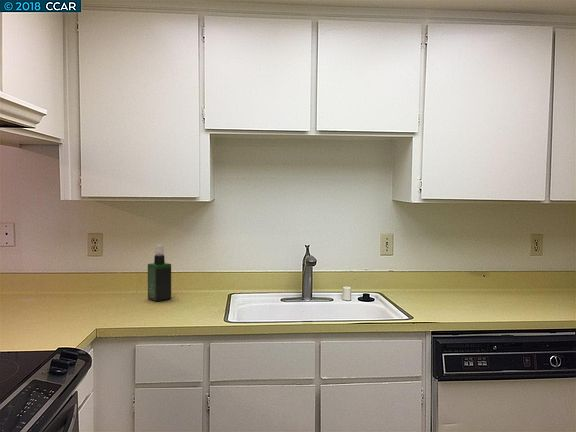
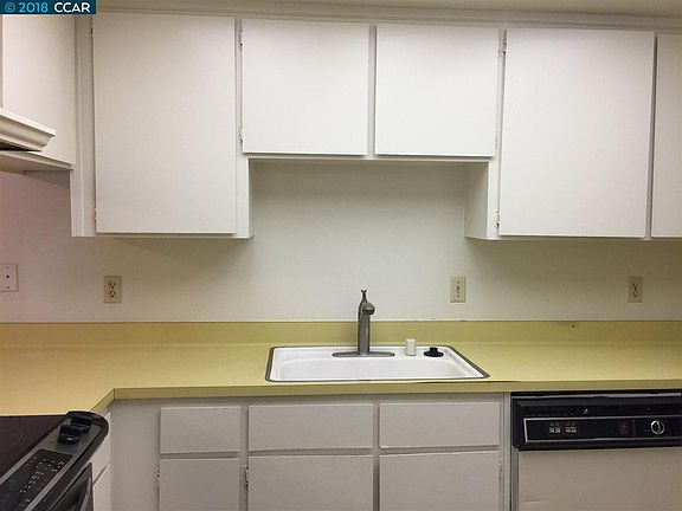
- spray bottle (159, 271)
